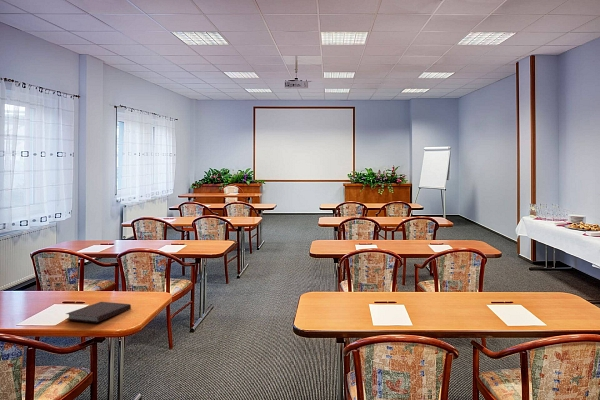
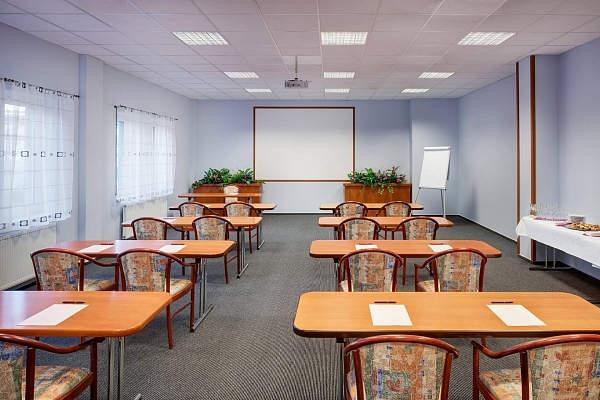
- notebook (99, 311)
